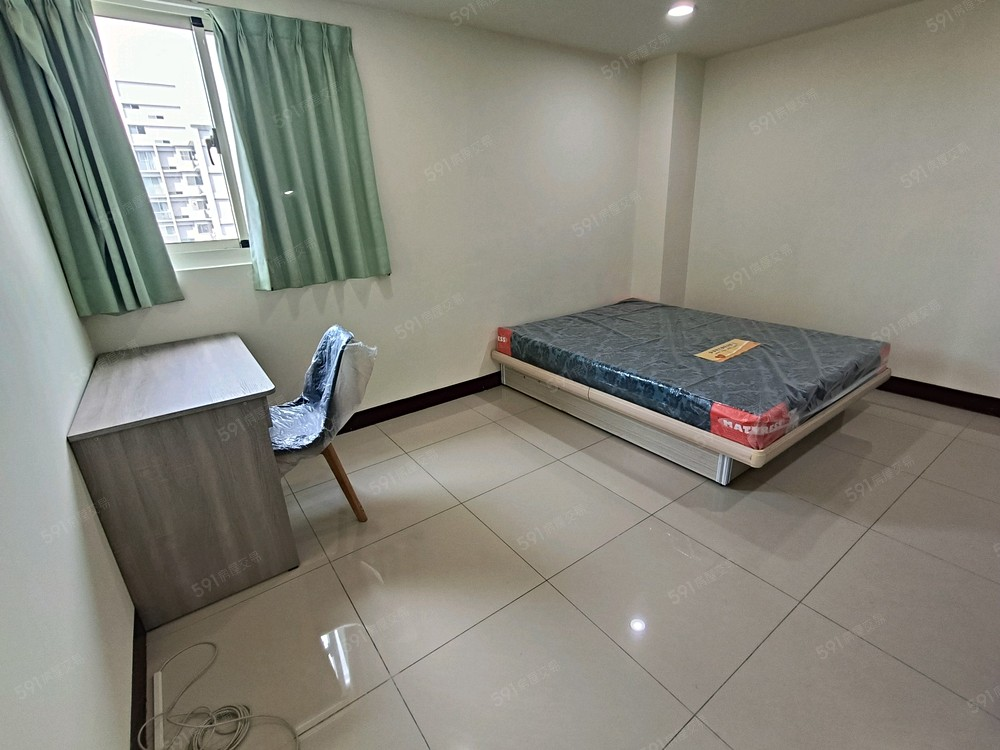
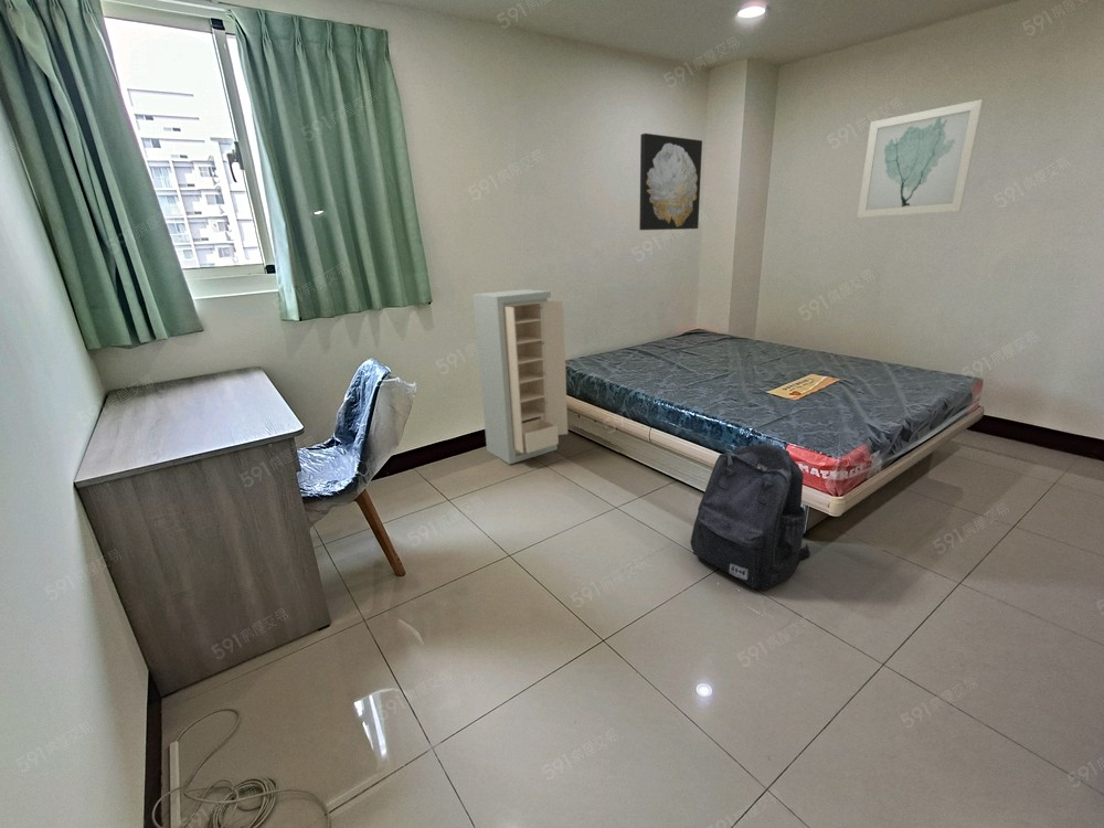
+ backpack (751, 506)
+ wall art (913, 164)
+ storage cabinet (528, 375)
+ wall art (670, 184)
